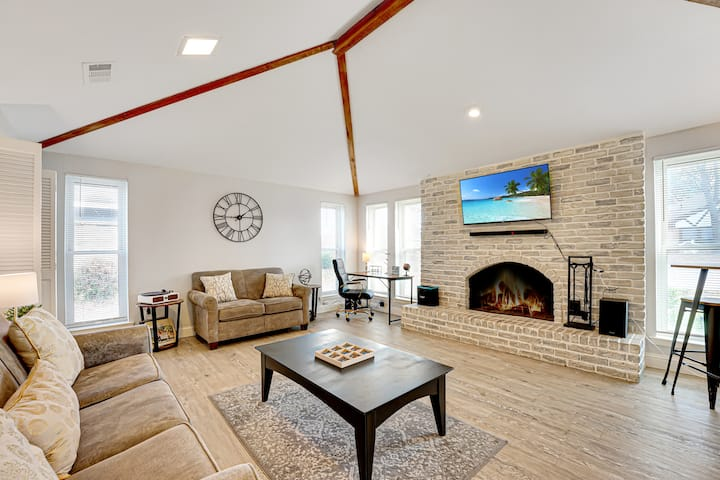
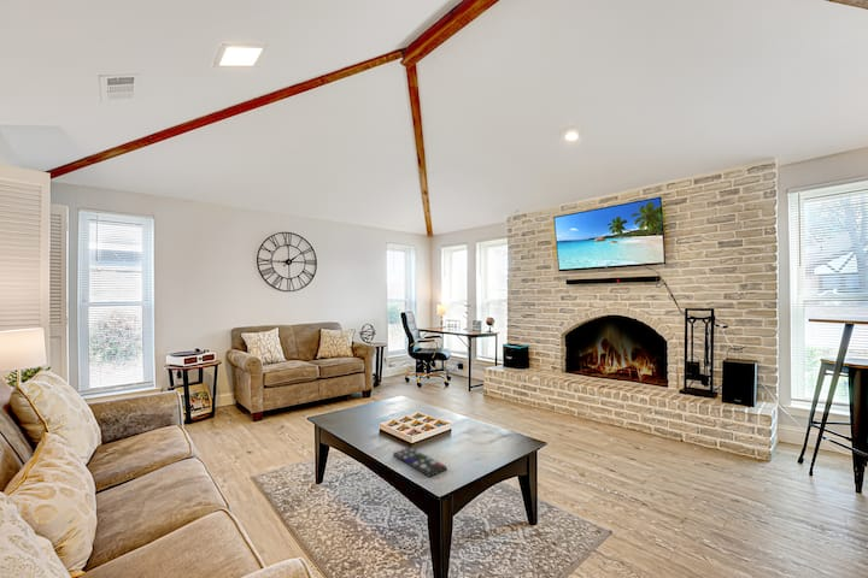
+ remote control (418, 460)
